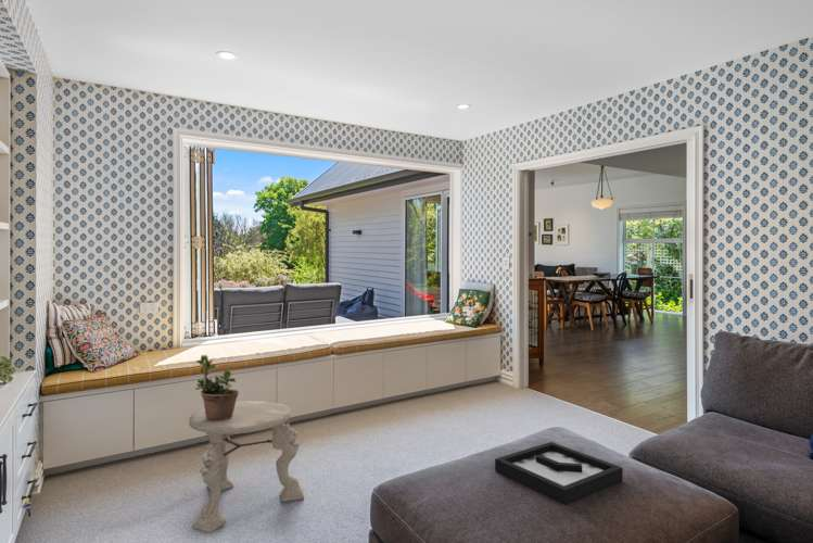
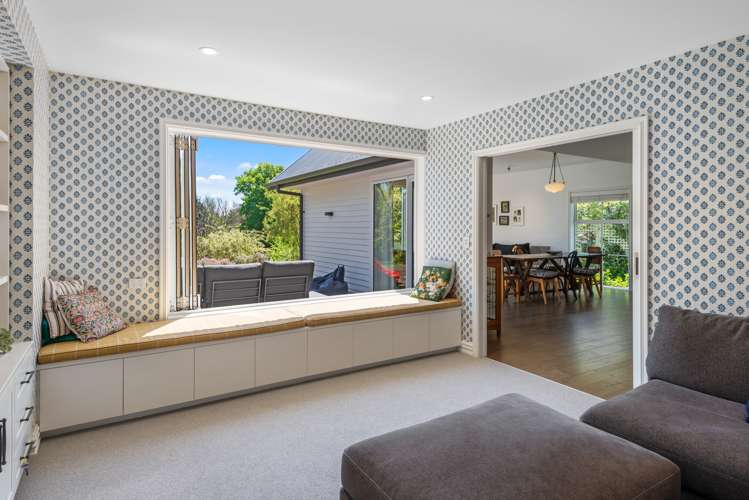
- side table (228, 458)
- decorative tray (557, 469)
- potted plant (219, 382)
